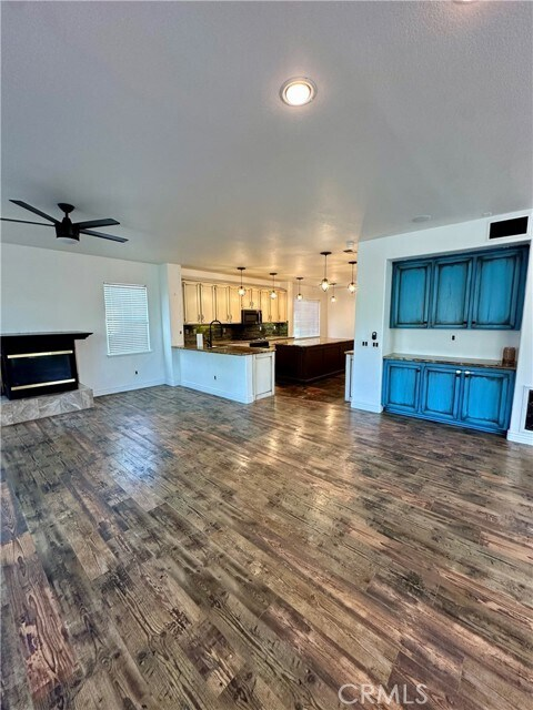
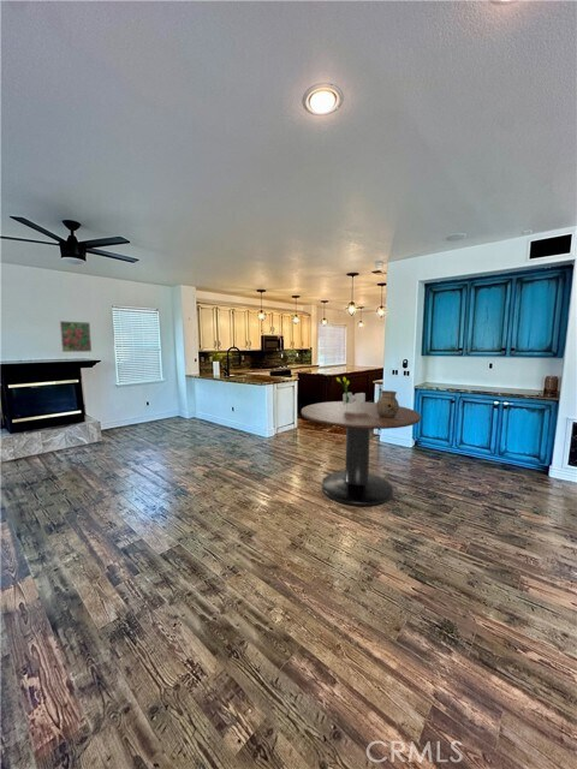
+ ceramic pot (387, 403)
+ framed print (76, 336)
+ bouquet (350, 393)
+ dining table (357, 451)
